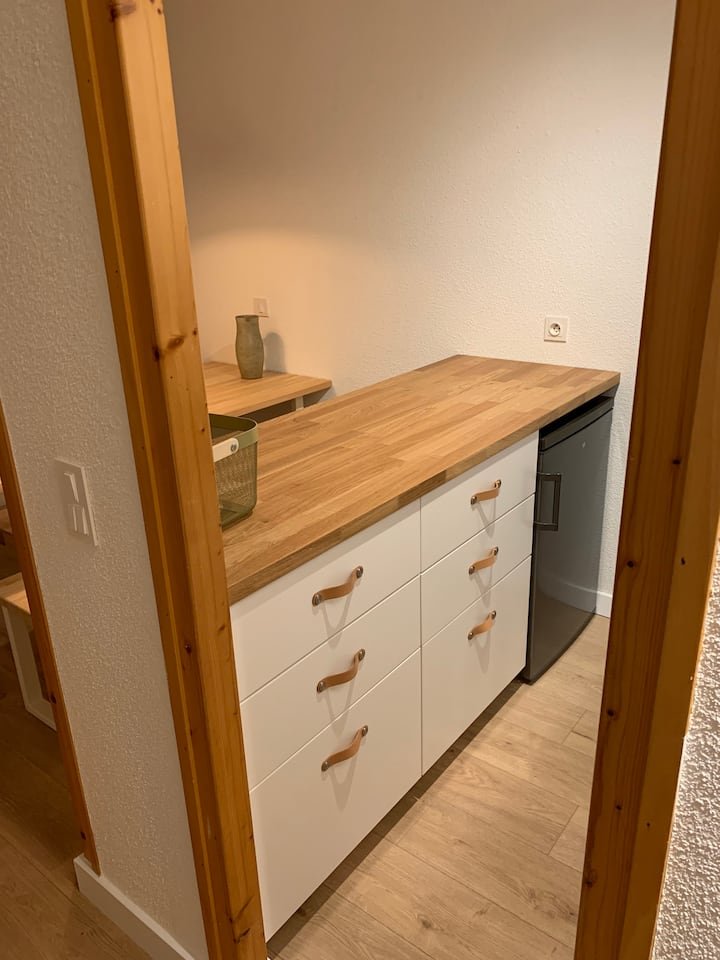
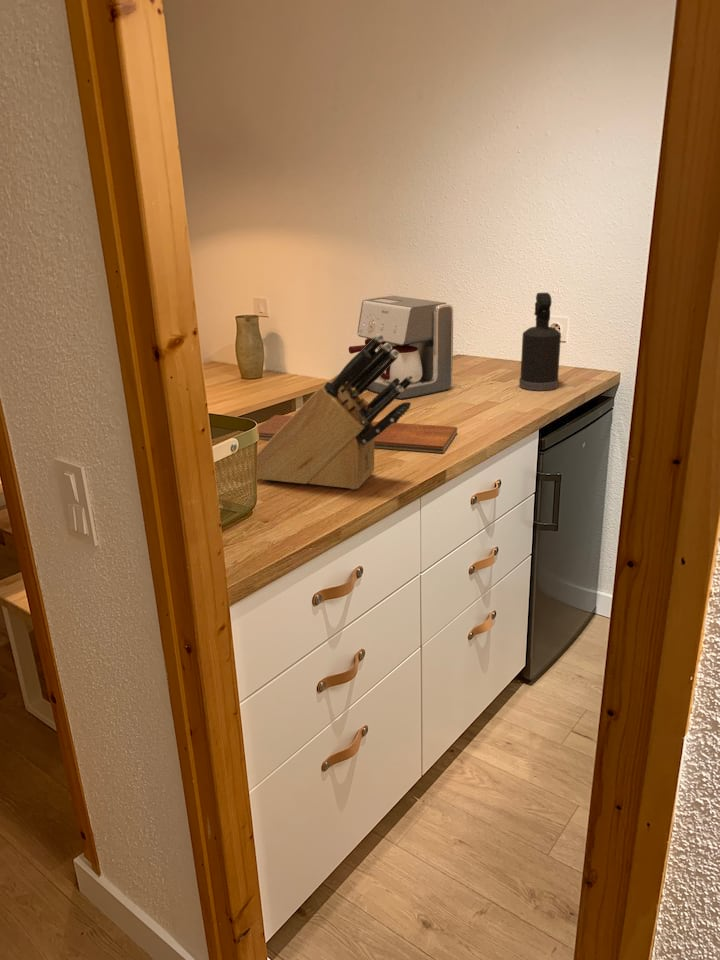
+ coffee maker (401, 344)
+ chopping board (371, 422)
+ knife block (327, 409)
+ spray bottle (541, 340)
